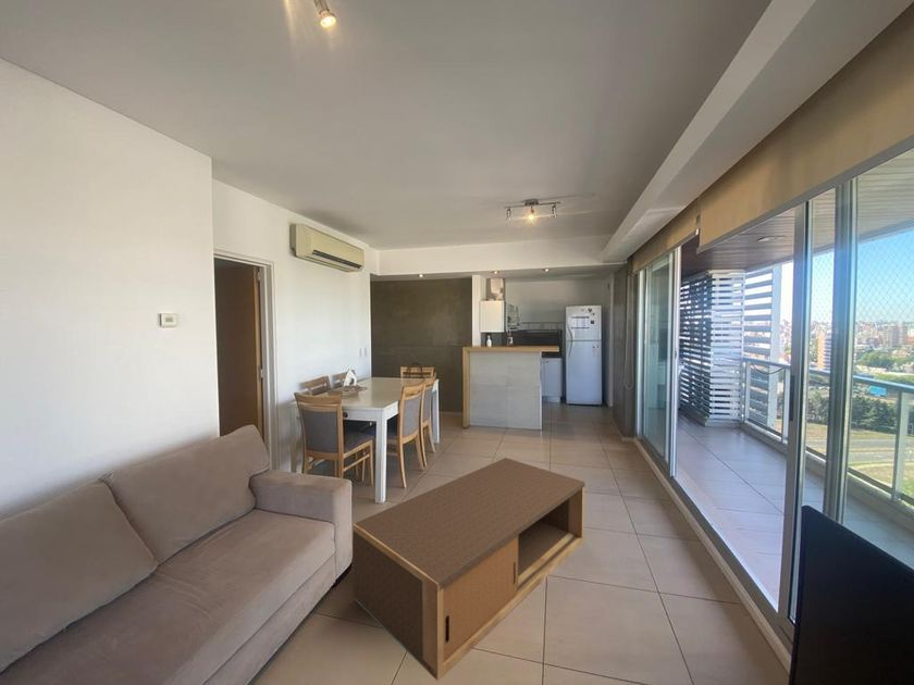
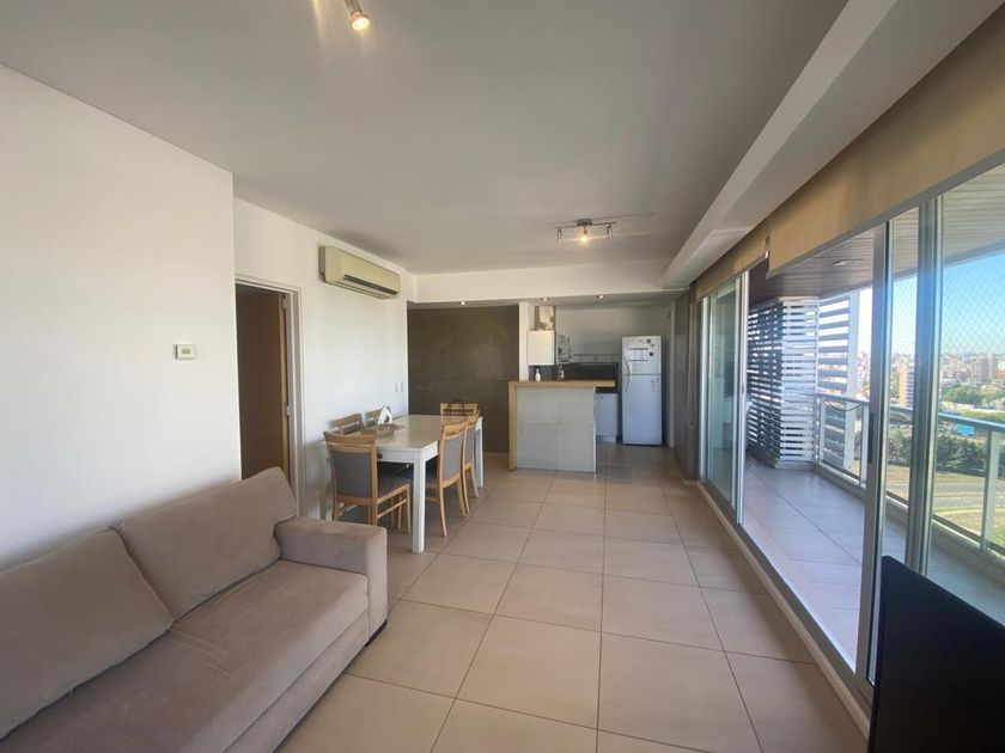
- coffee table (482, 533)
